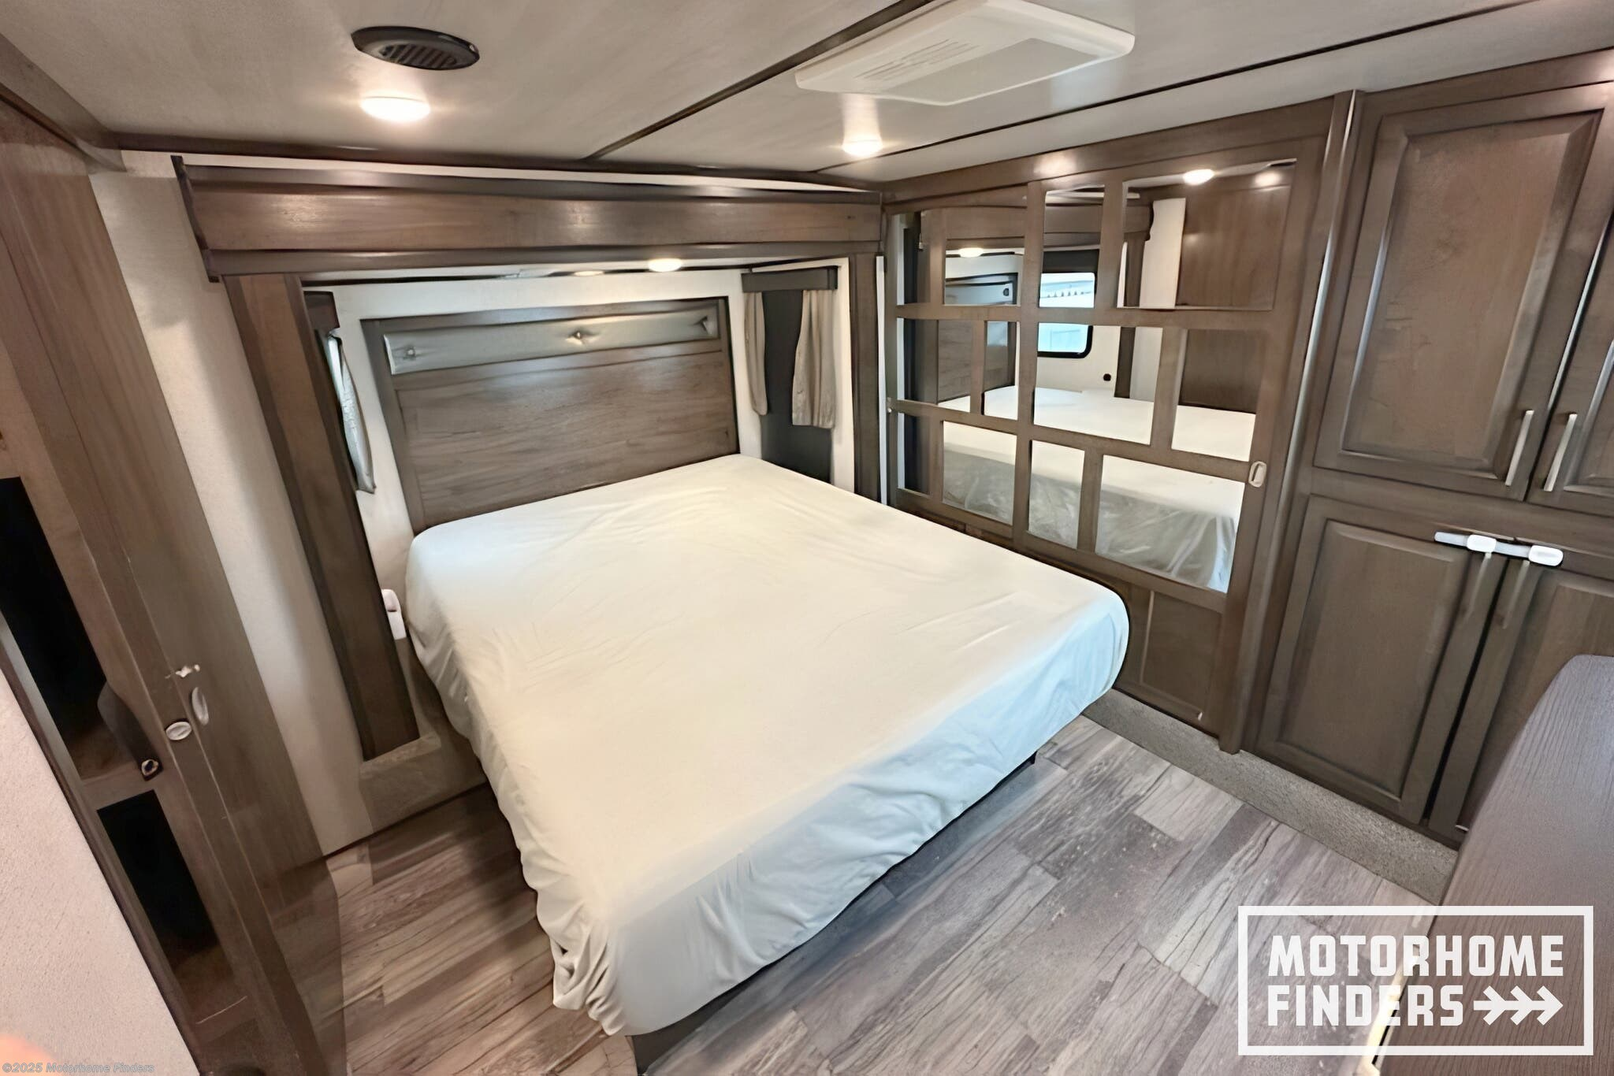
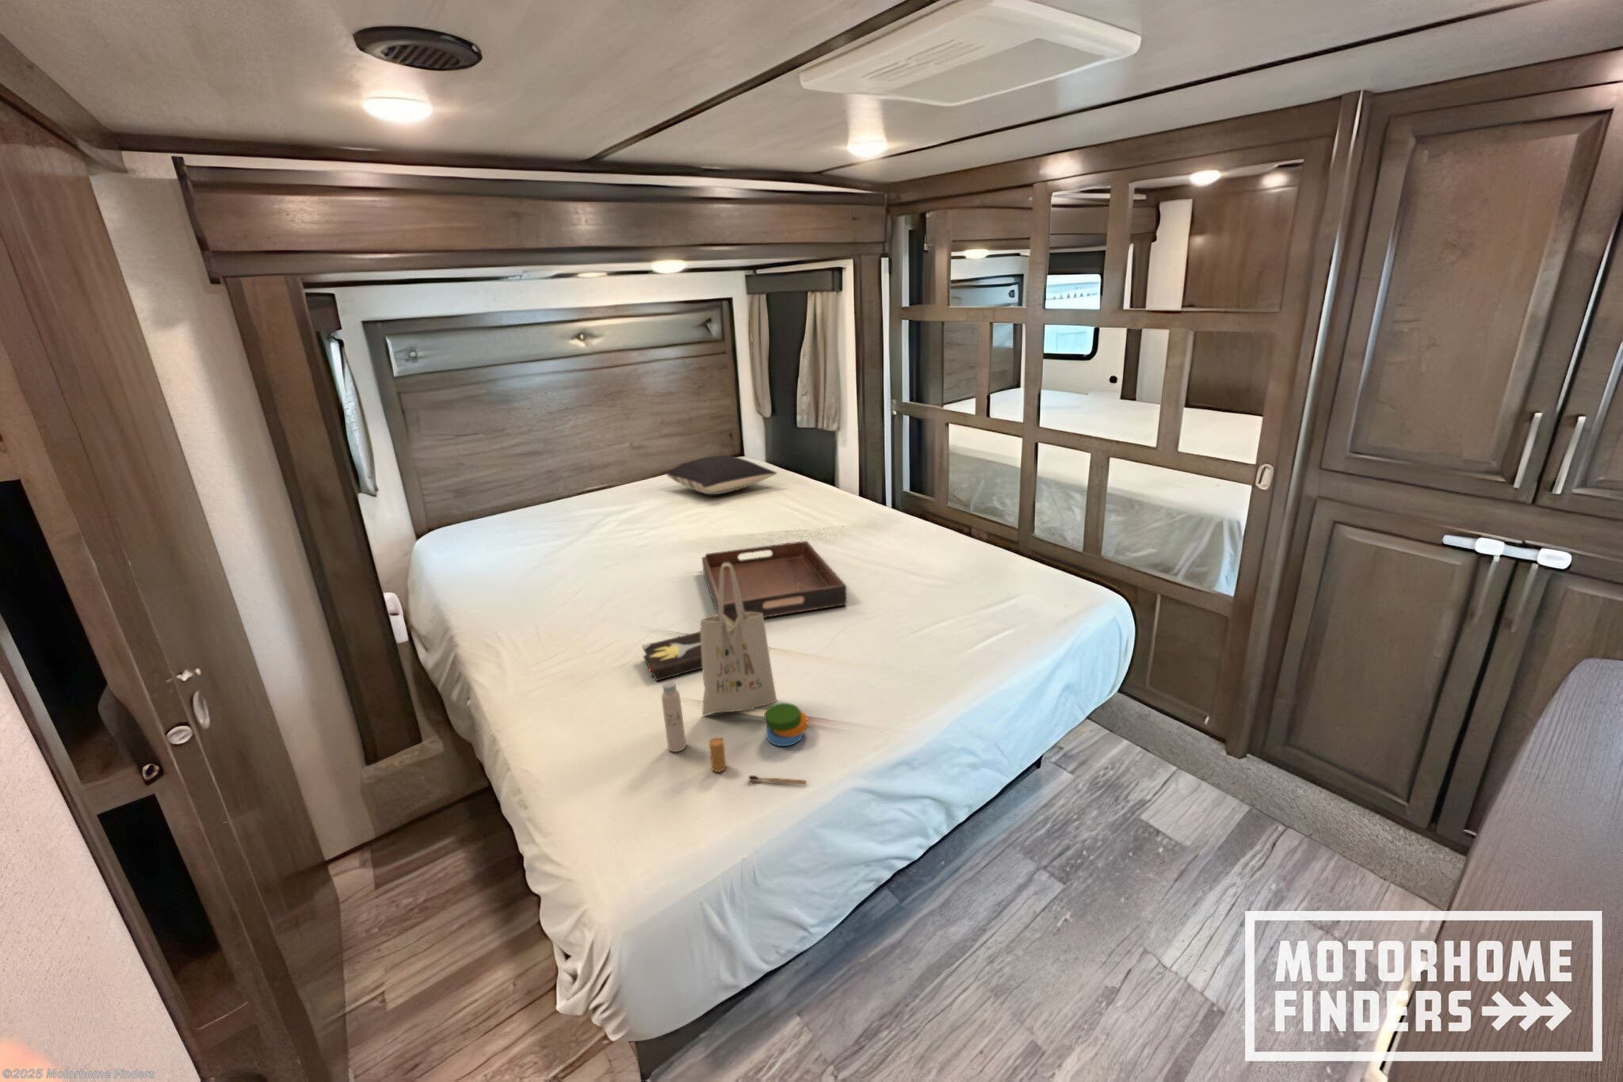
+ serving tray (768, 577)
+ hardback book (682, 652)
+ tote bag (731, 668)
+ pillow (721, 473)
